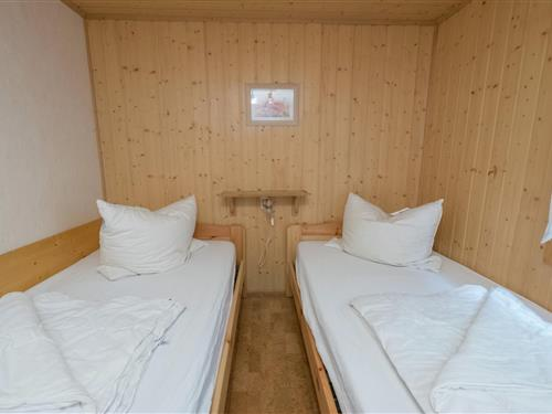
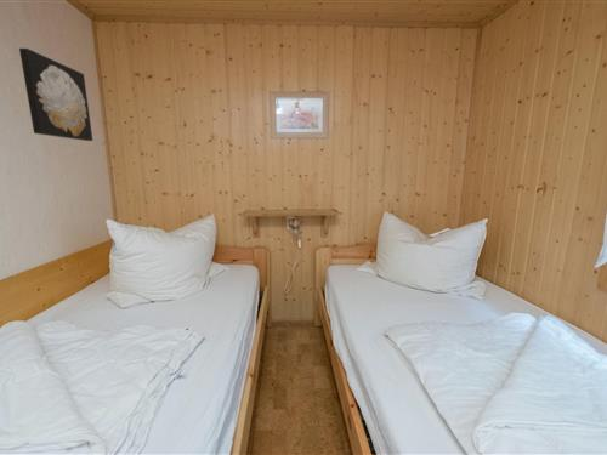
+ wall art (61, 101)
